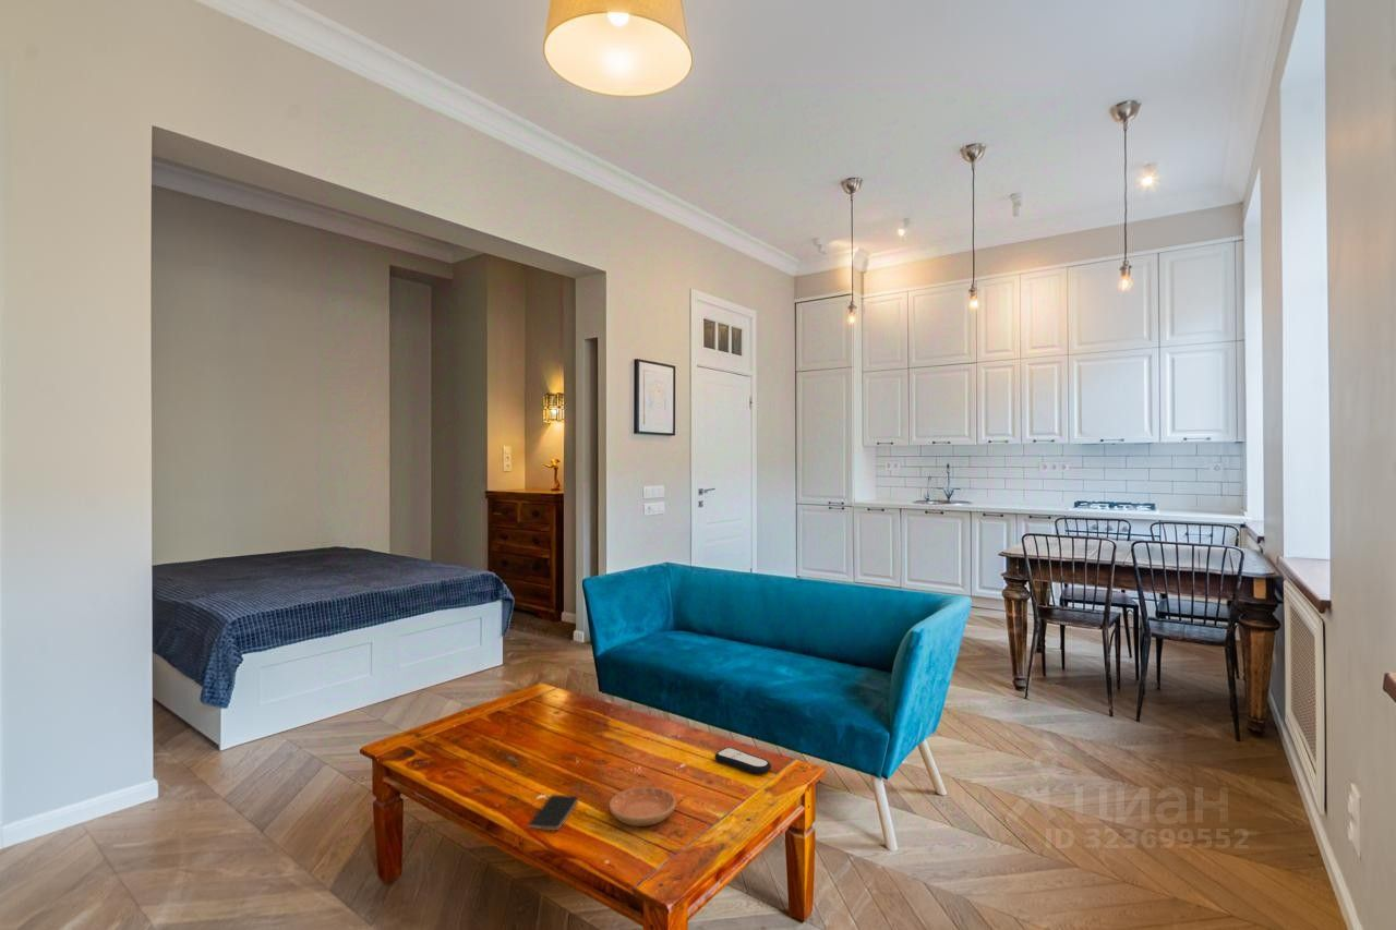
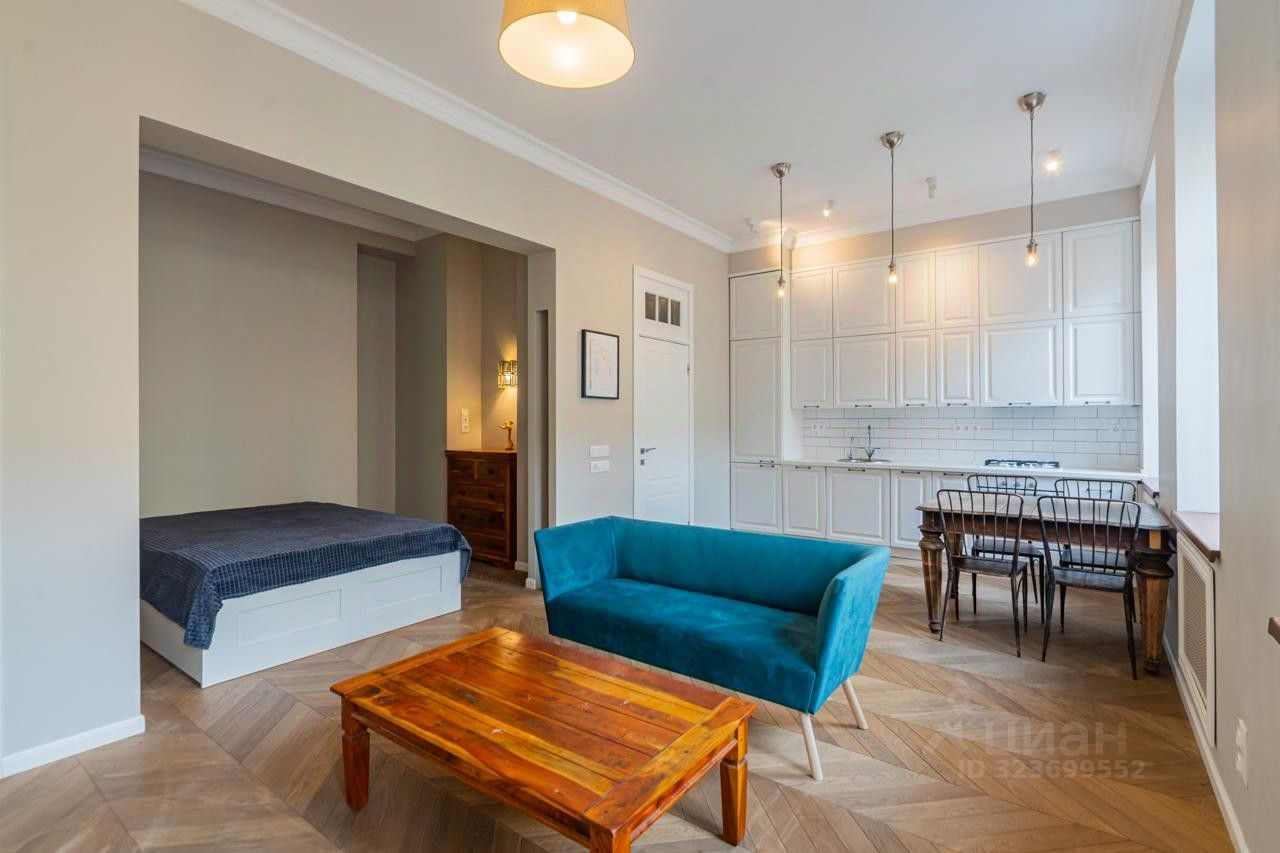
- smartphone (554, 811)
- saucer (642, 807)
- remote control (743, 760)
